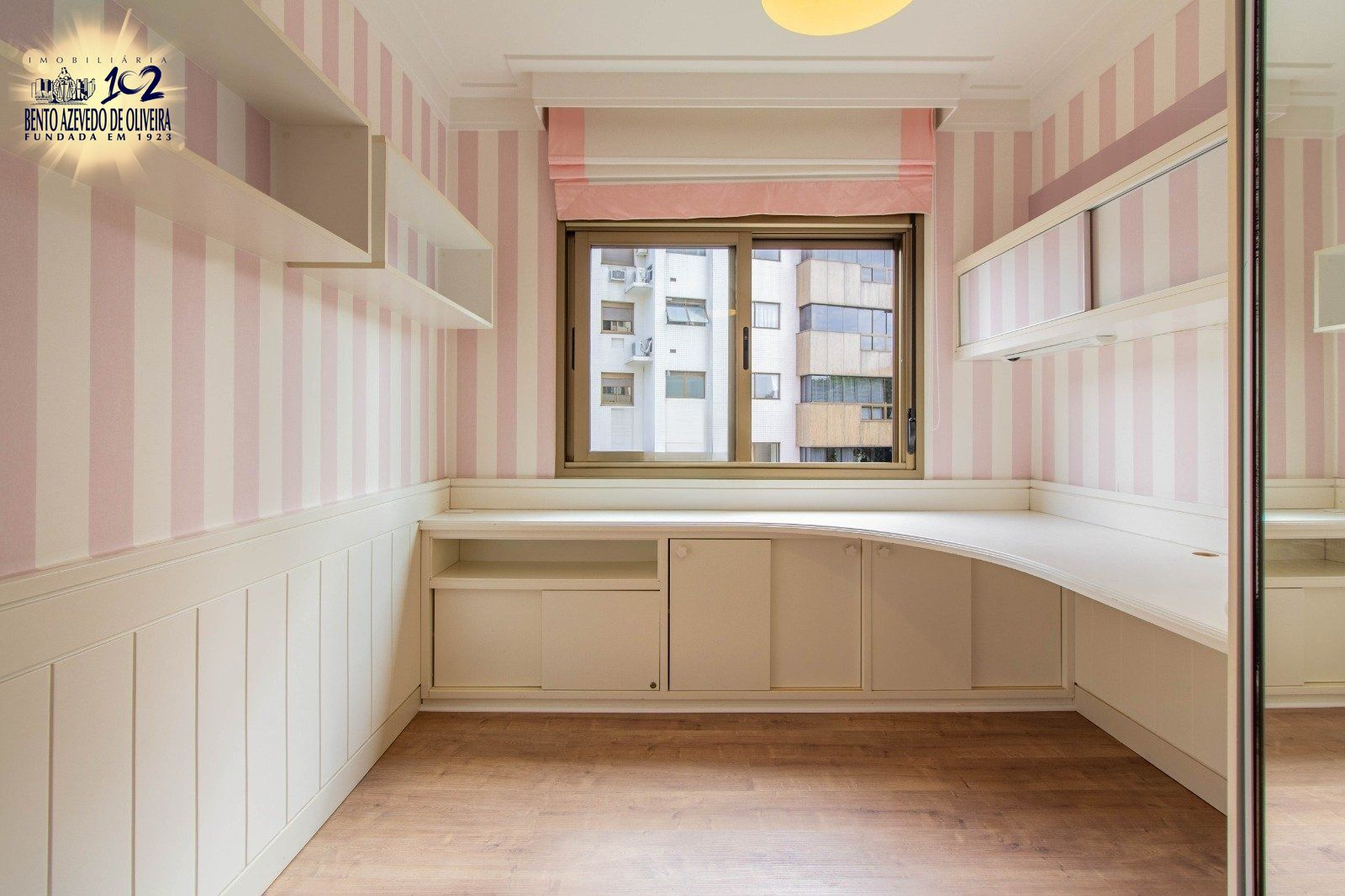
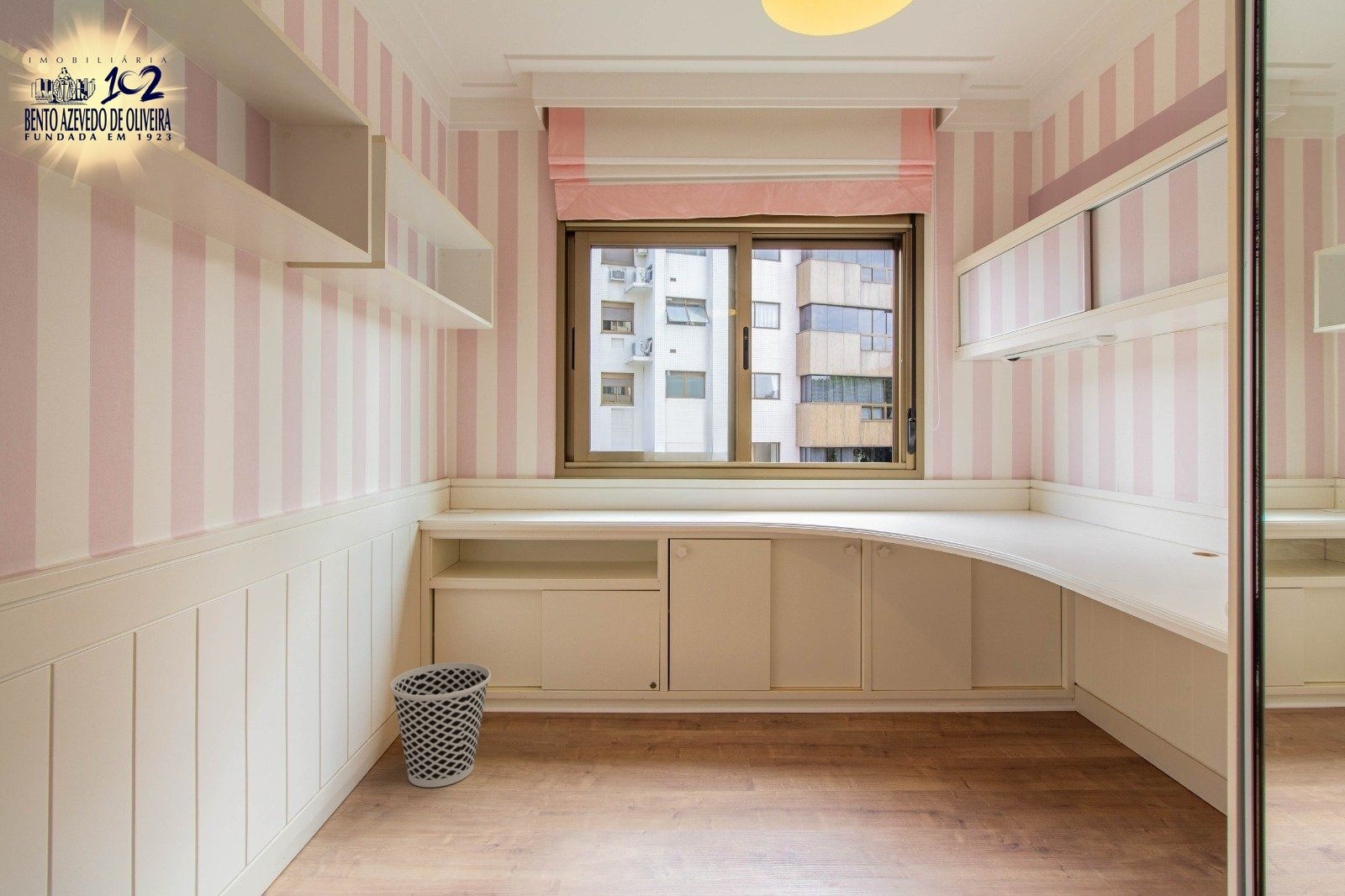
+ wastebasket (441, 724)
